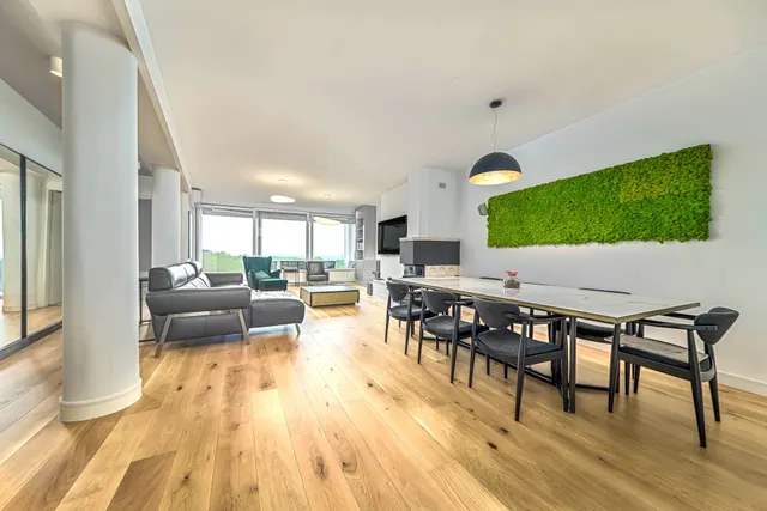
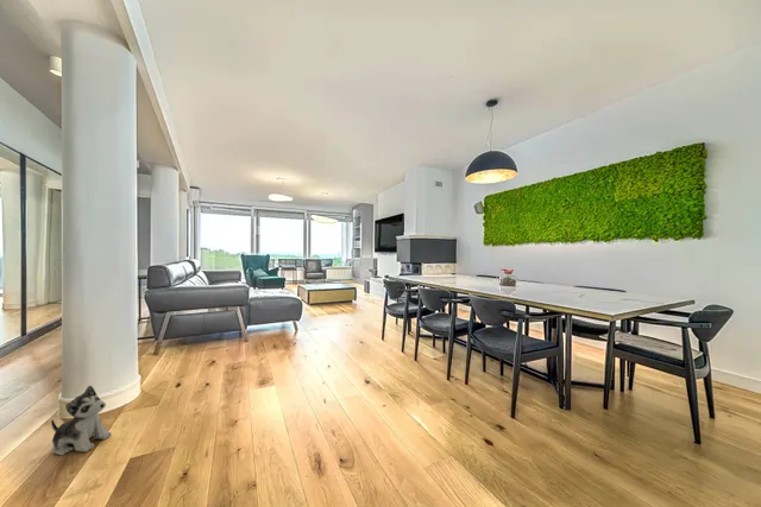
+ plush toy (77, 414)
